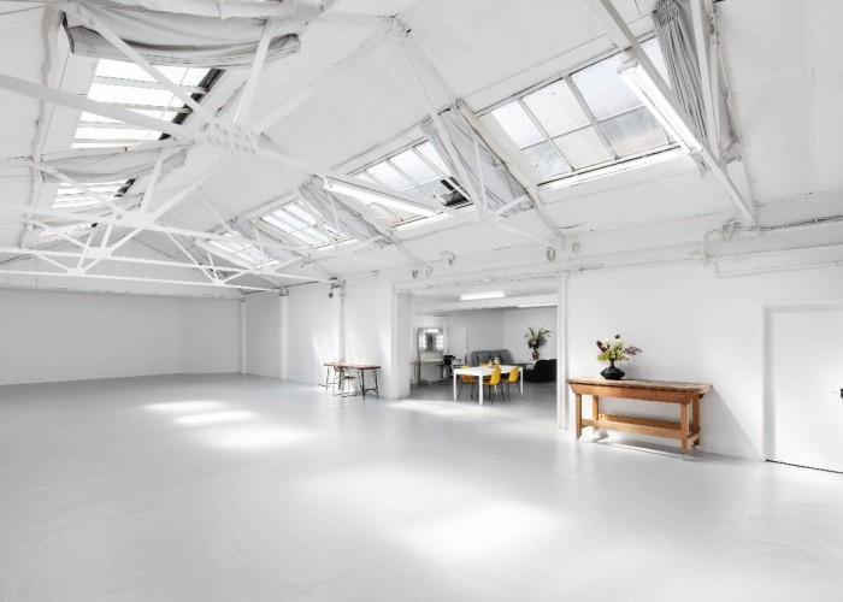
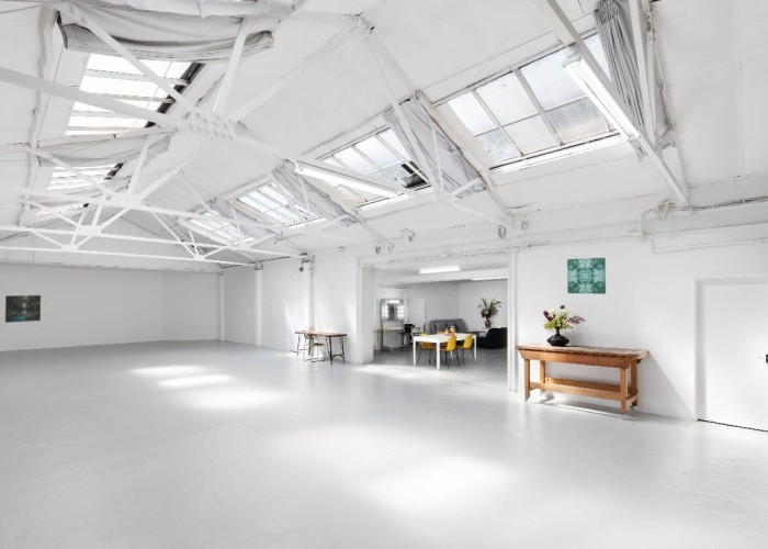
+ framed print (23, 309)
+ wall art (586, 276)
